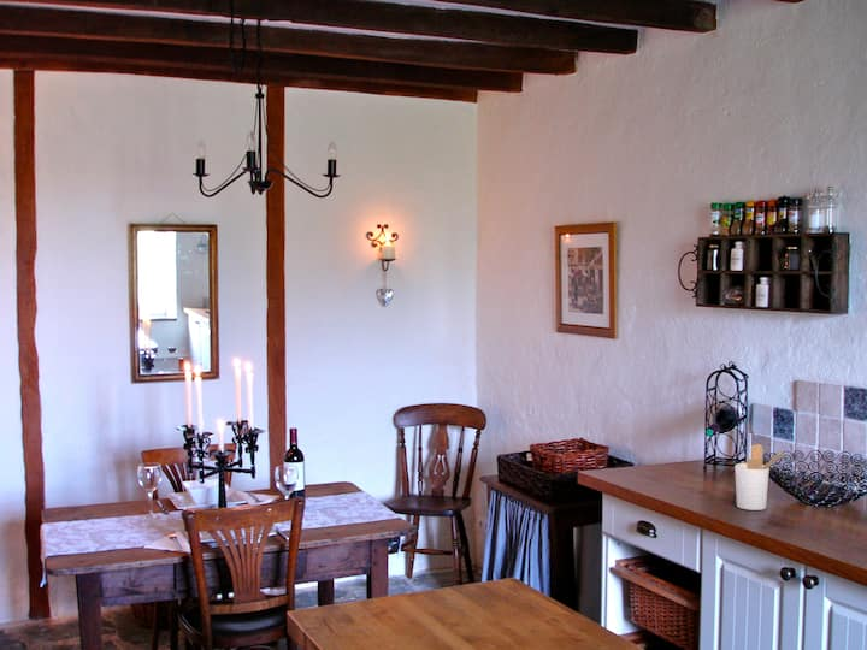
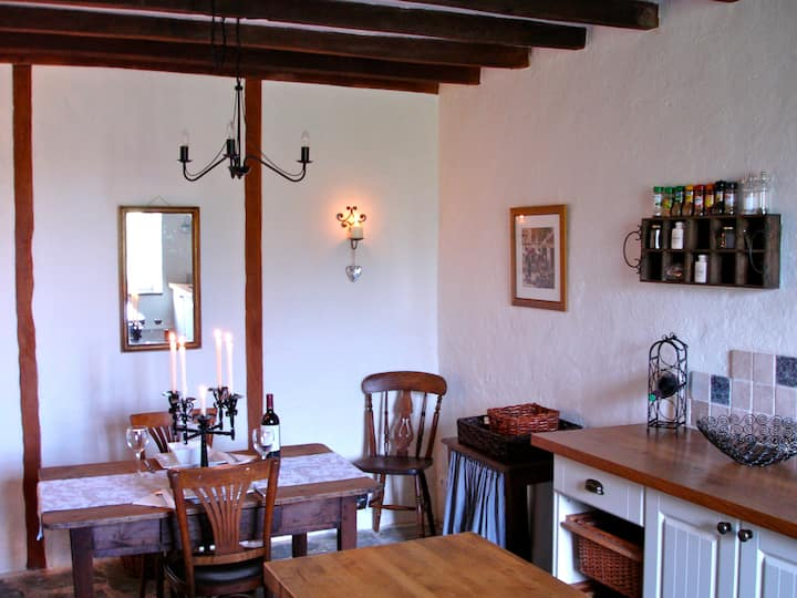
- utensil holder (760, 477)
